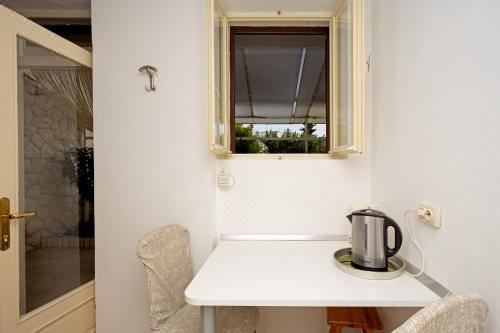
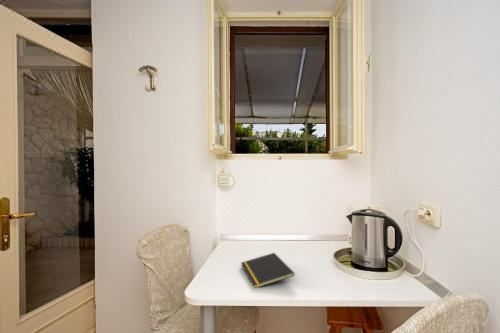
+ notepad (265, 268)
